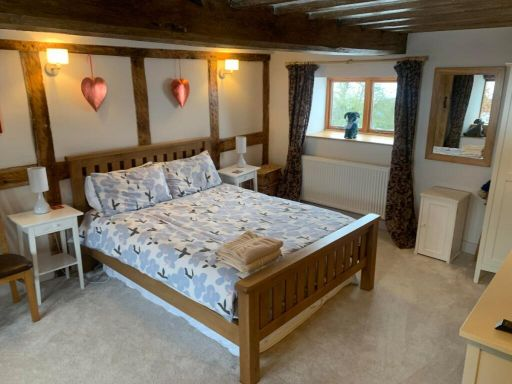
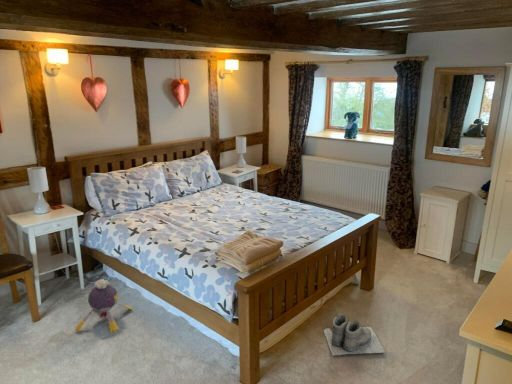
+ boots (353, 328)
+ plush toy (103, 300)
